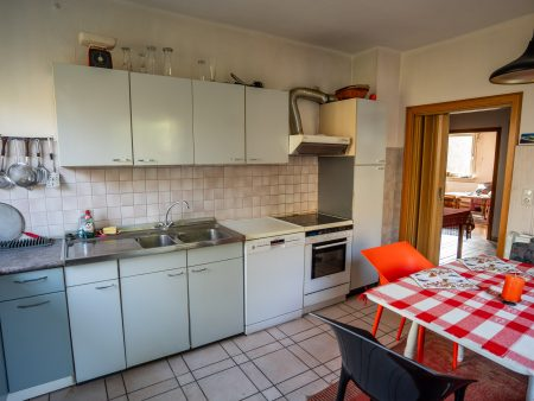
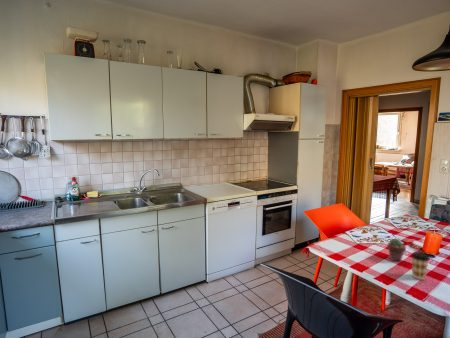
+ potted succulent (396, 249)
+ coffee cup (419, 265)
